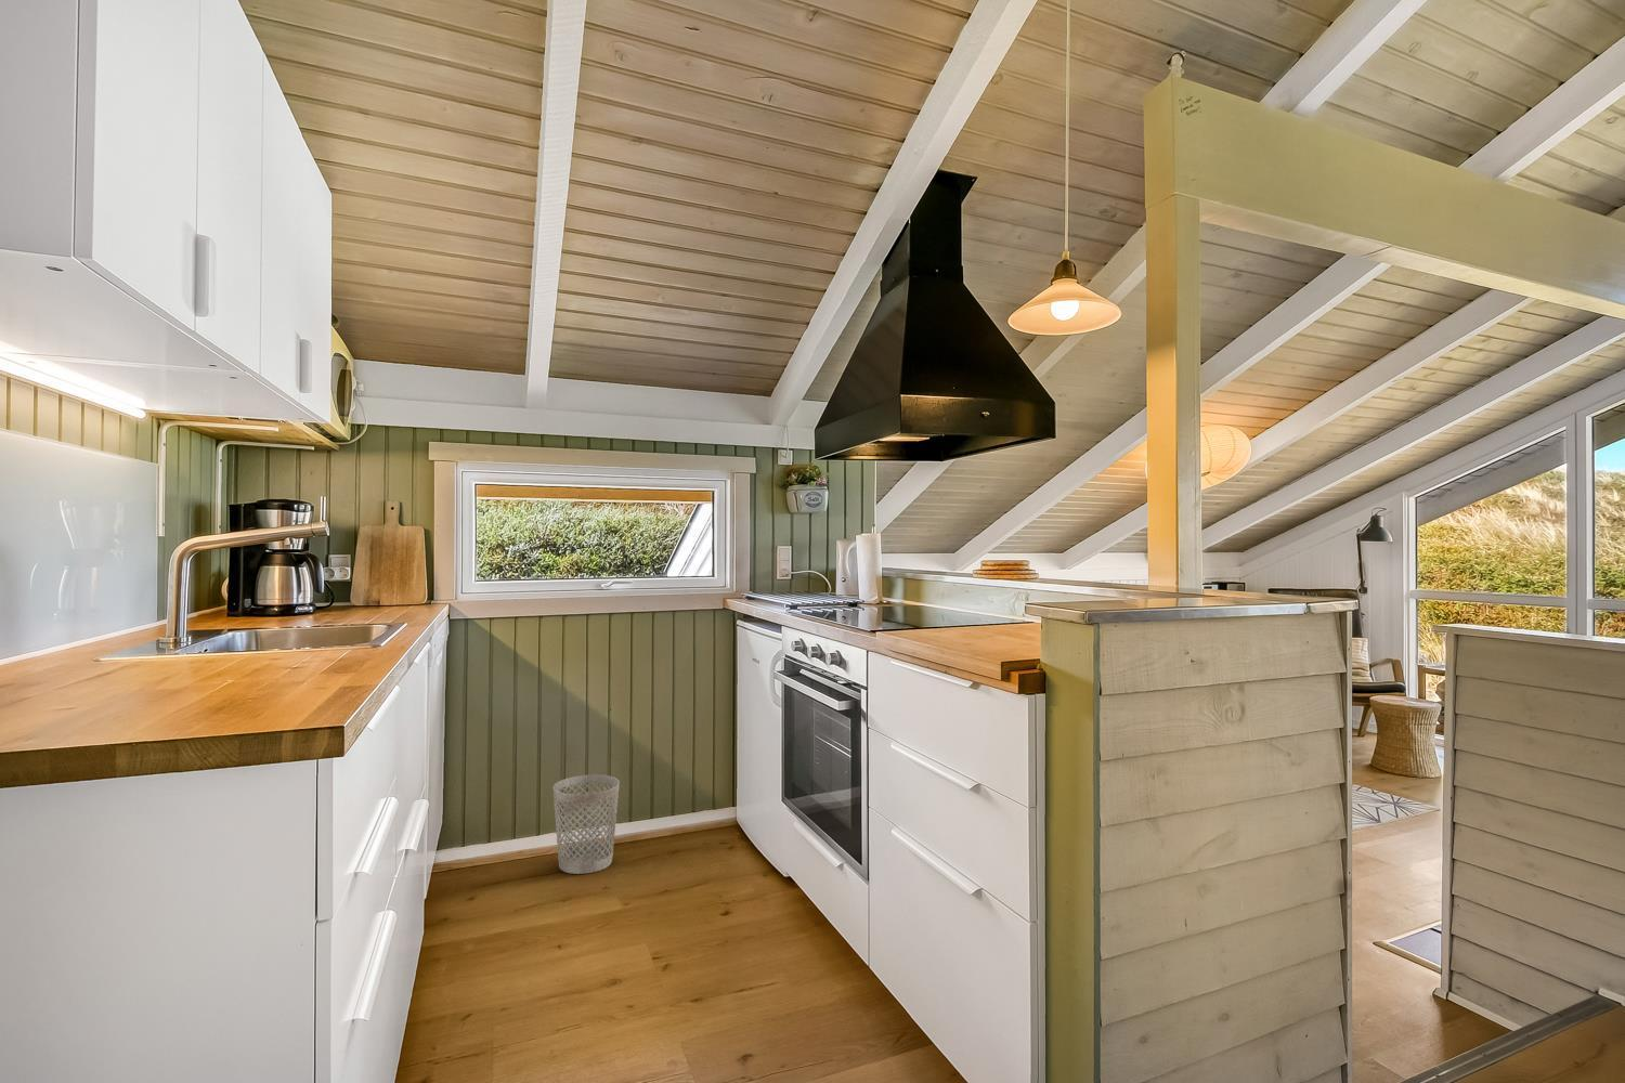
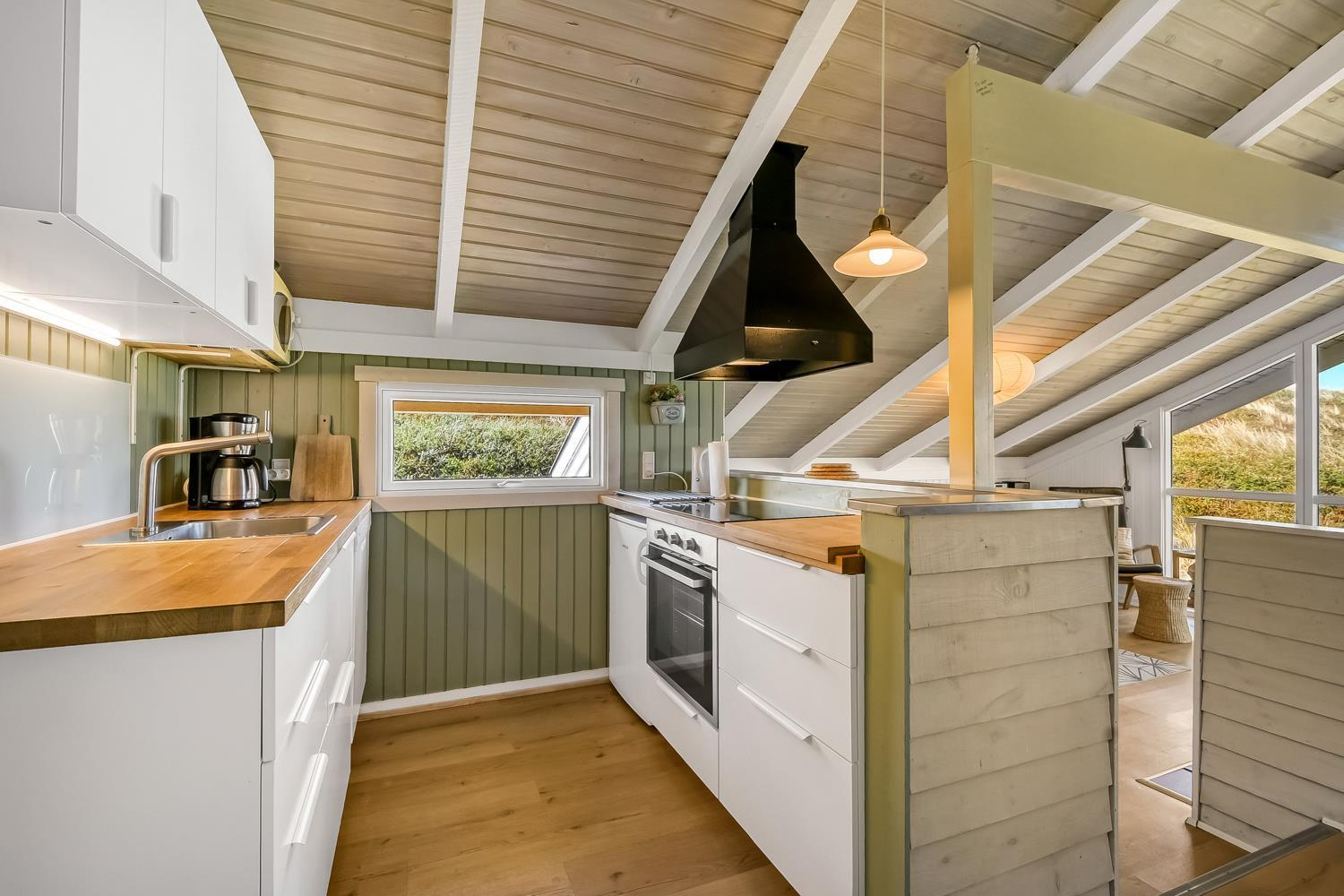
- wastebasket (586, 823)
